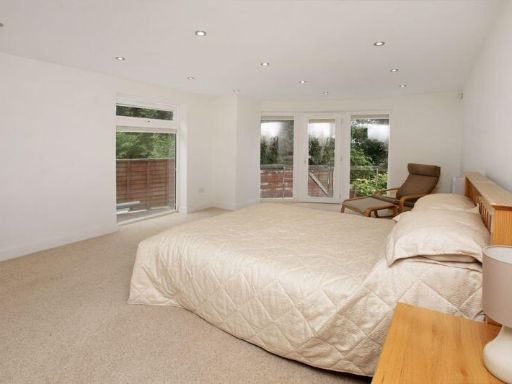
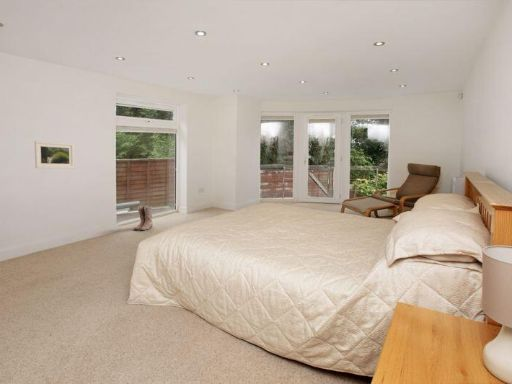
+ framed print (55, 155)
+ boots (143, 216)
